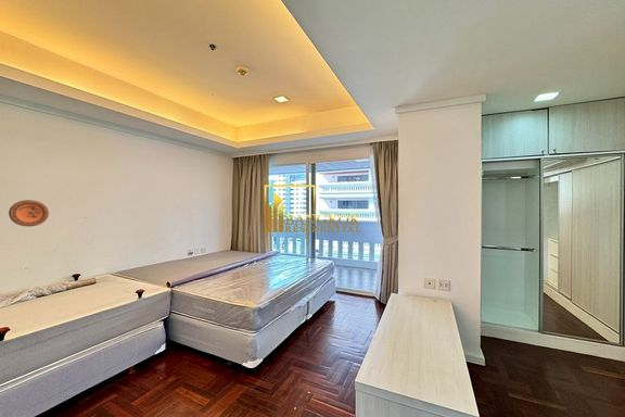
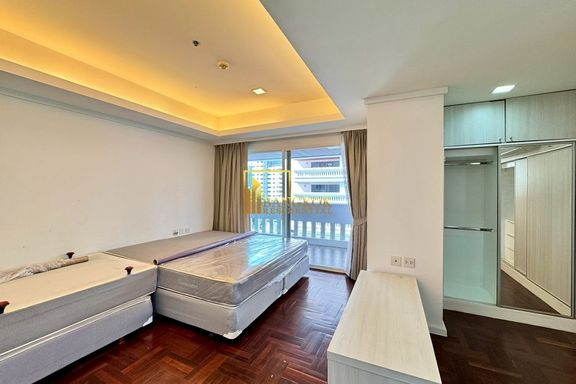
- decorative plate (29, 213)
